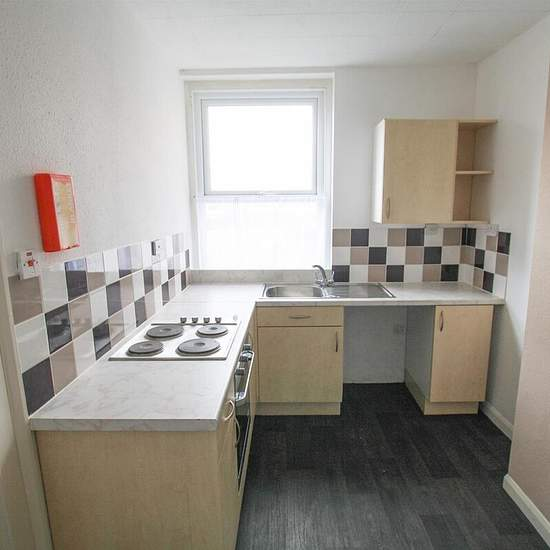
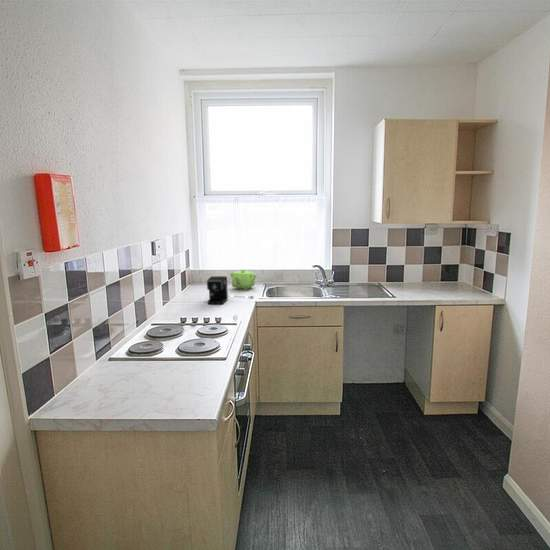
+ coffee maker (227, 291)
+ teapot (243, 279)
